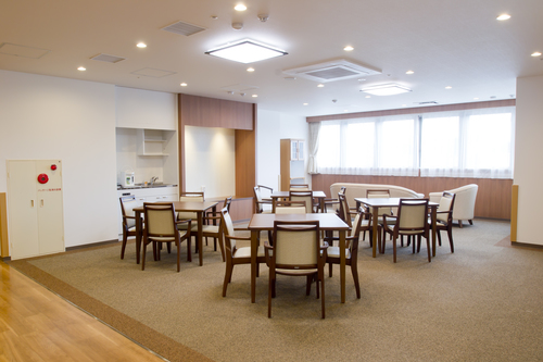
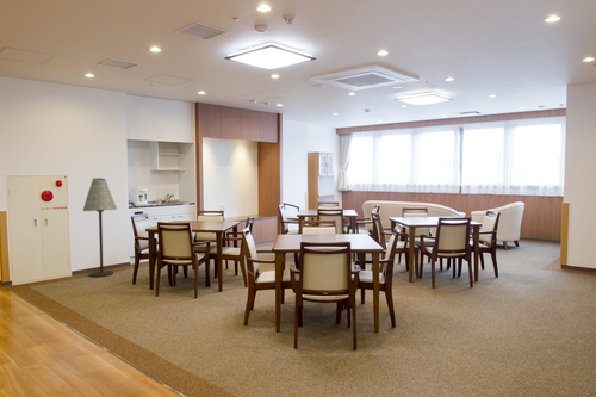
+ floor lamp (100, 225)
